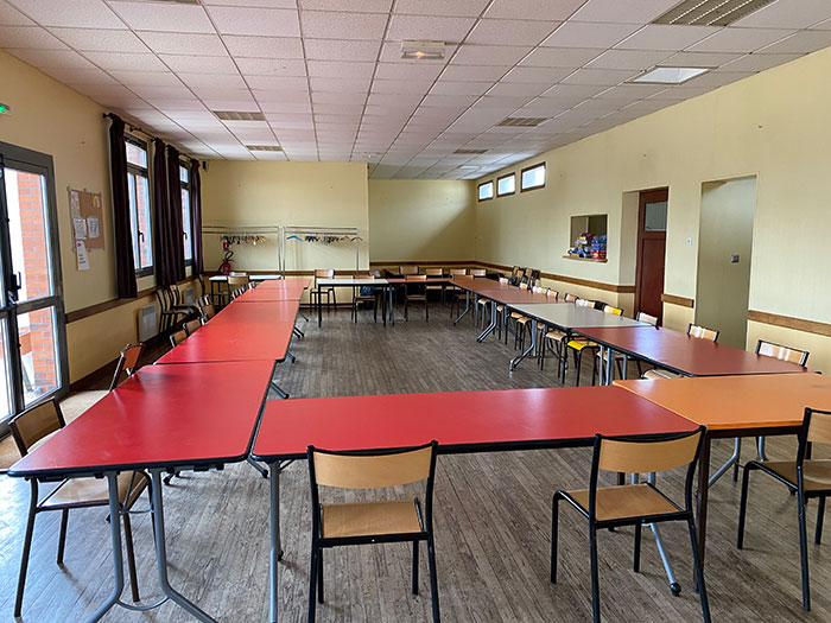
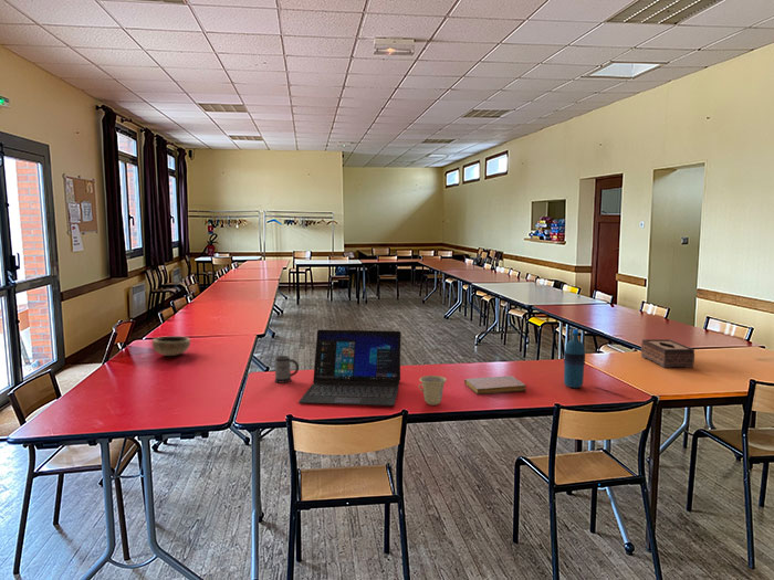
+ mug (286, 368)
+ tissue box (667, 352)
+ notebook (494, 383)
+ bowl (172, 346)
+ water bottle (574, 358)
+ cup (432, 390)
+ laptop (353, 365)
